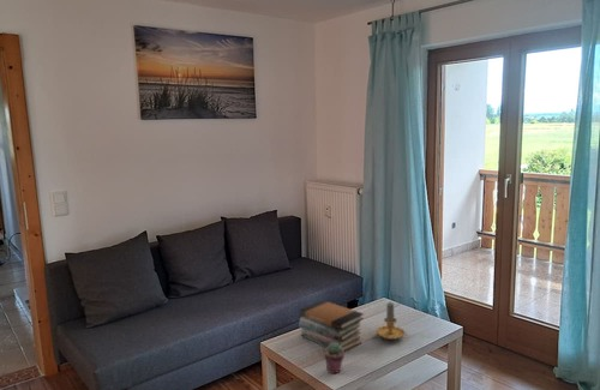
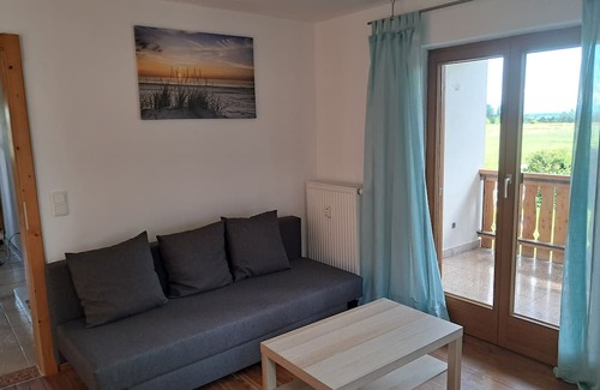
- candle (392, 319)
- potted succulent (334, 356)
- book stack (330, 325)
